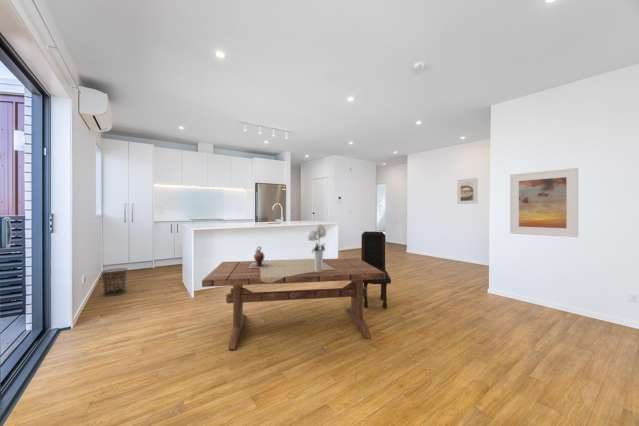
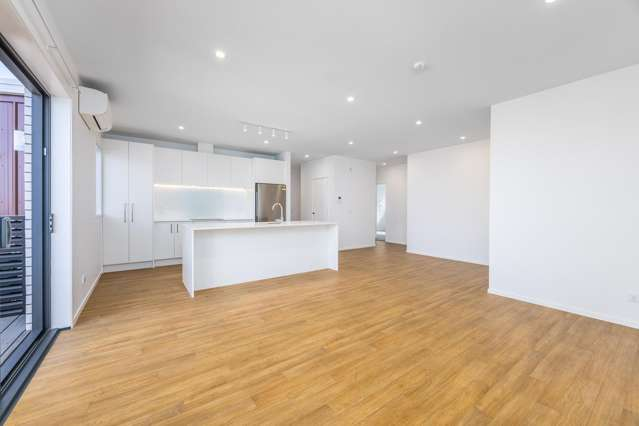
- ceramic jug (260, 255)
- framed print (467, 191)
- bouquet (317, 246)
- dining chair (375, 267)
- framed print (541, 203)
- dining table (295, 295)
- waste bin (114, 282)
